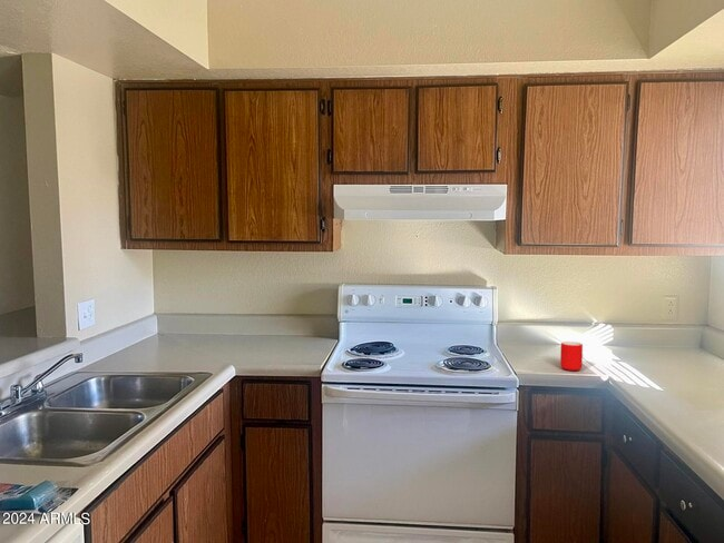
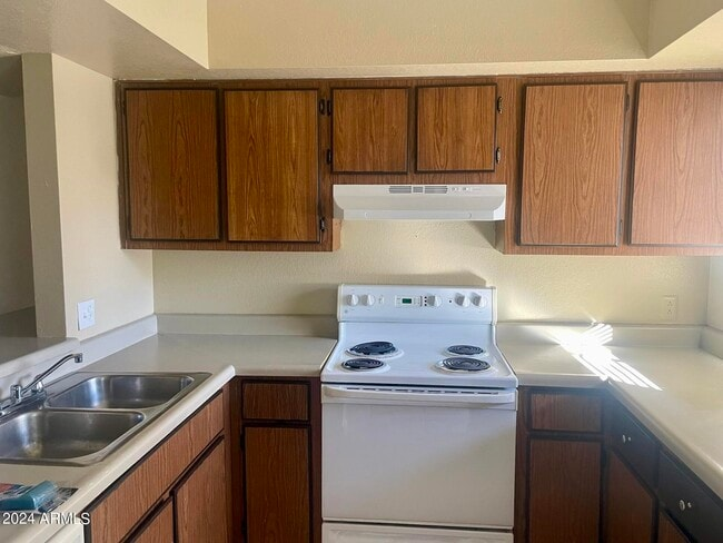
- mug (569, 355)
